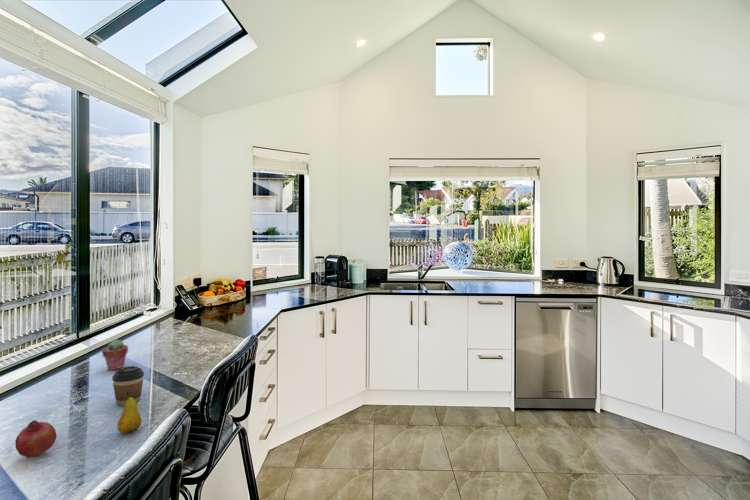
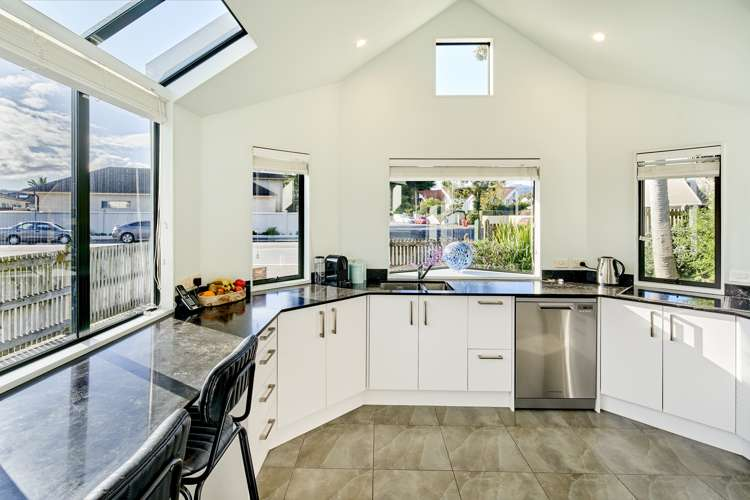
- coffee cup (128, 384)
- fruit (36, 436)
- fruit (129, 410)
- potted succulent (115, 353)
